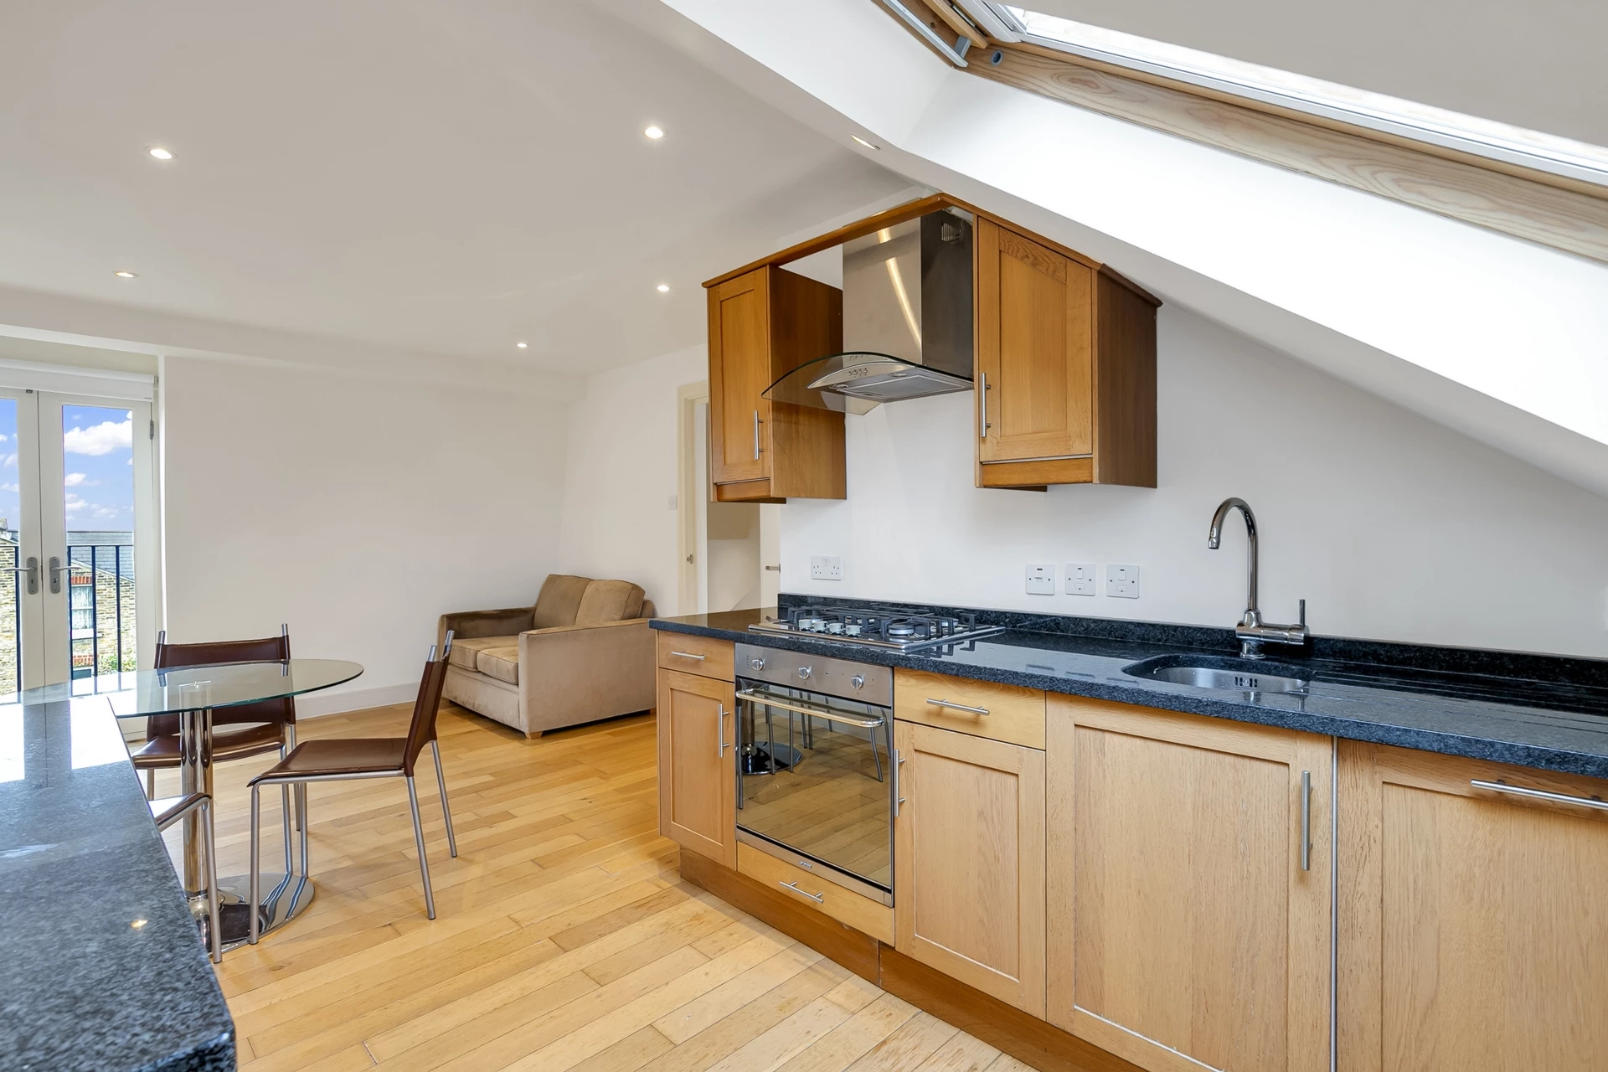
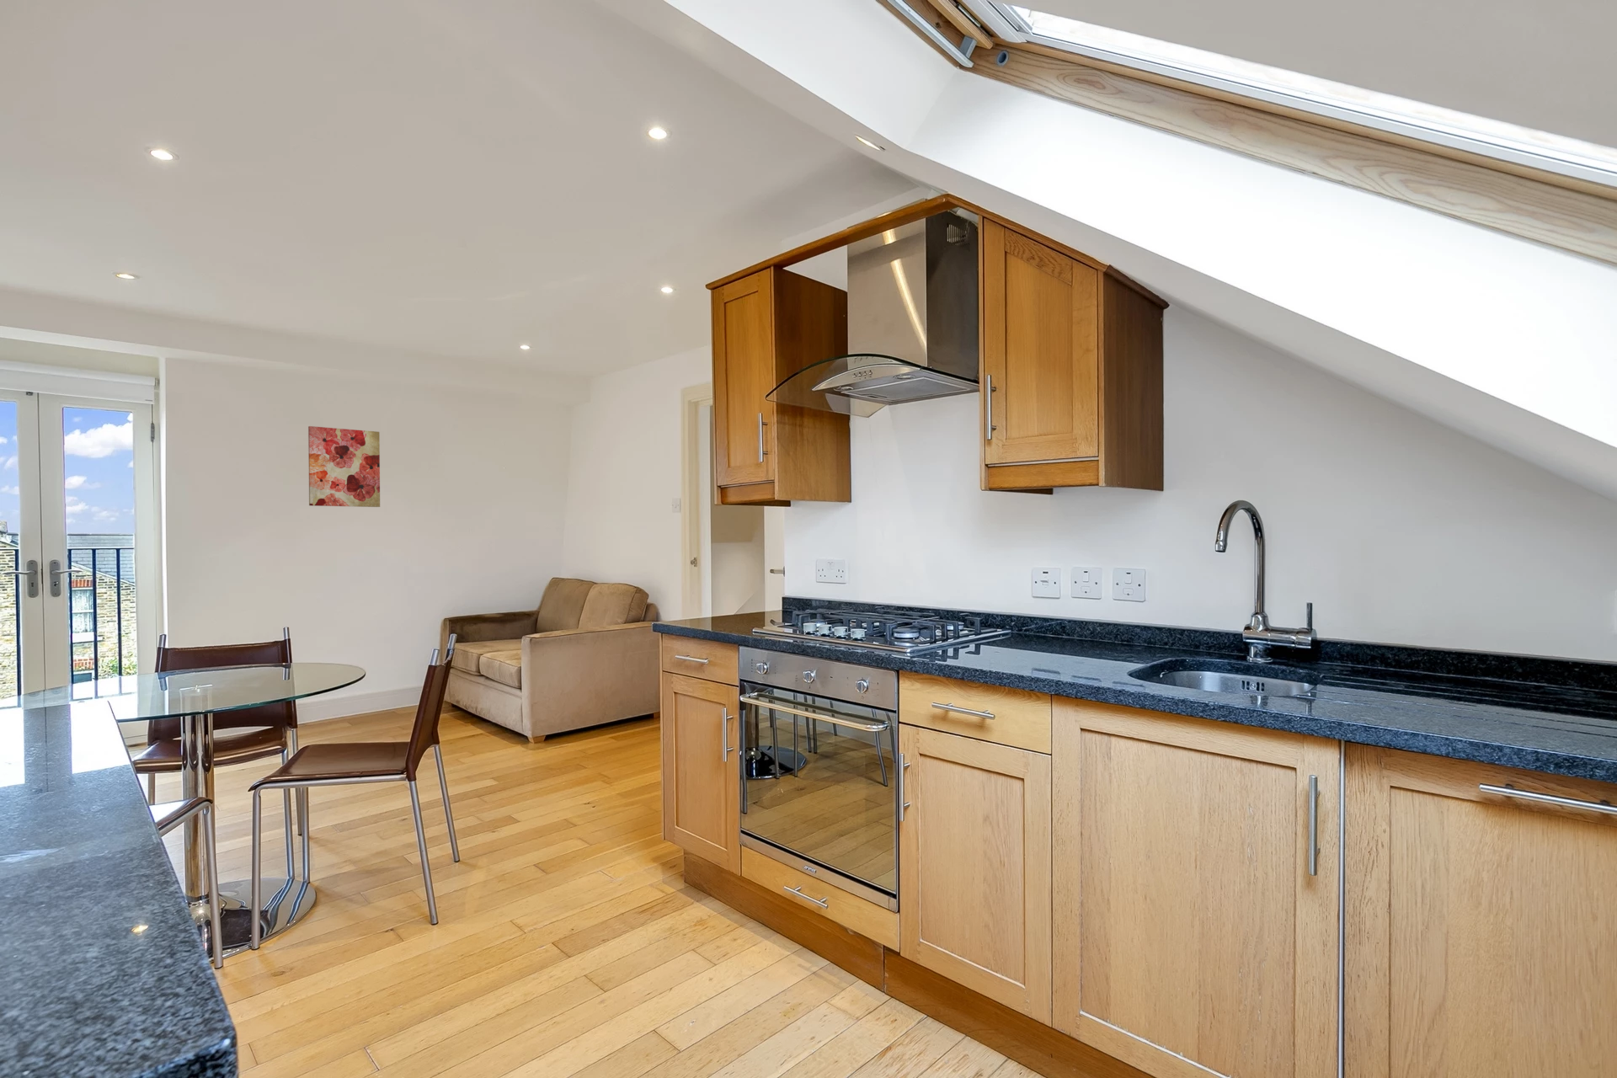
+ wall art (344, 467)
